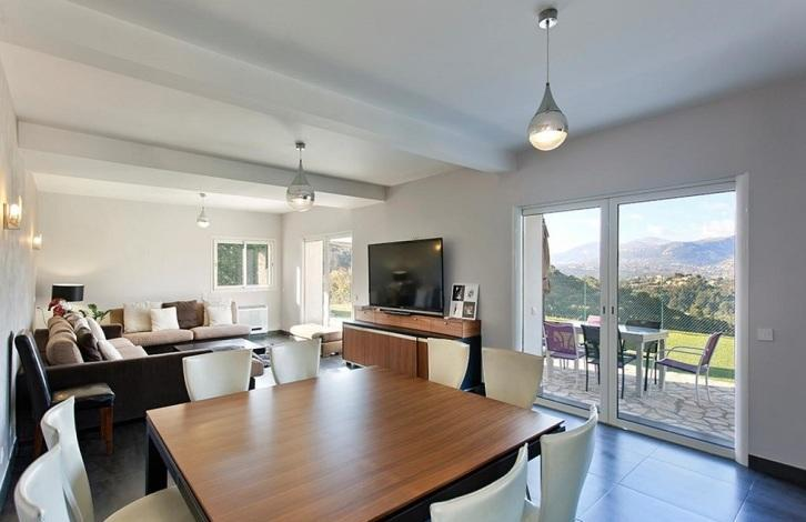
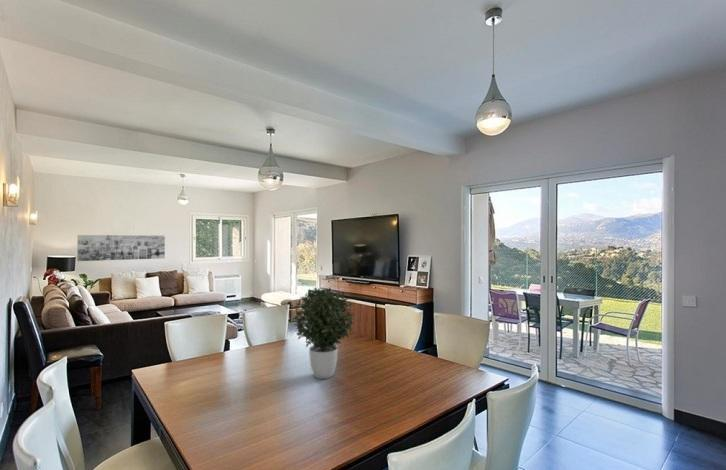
+ wall art (123, 247)
+ potted plant (322, 331)
